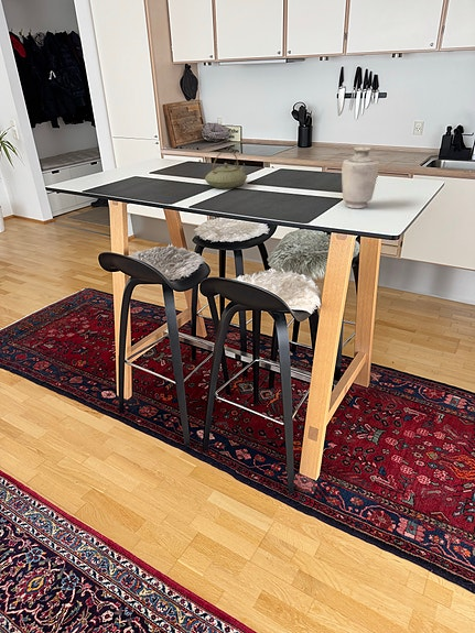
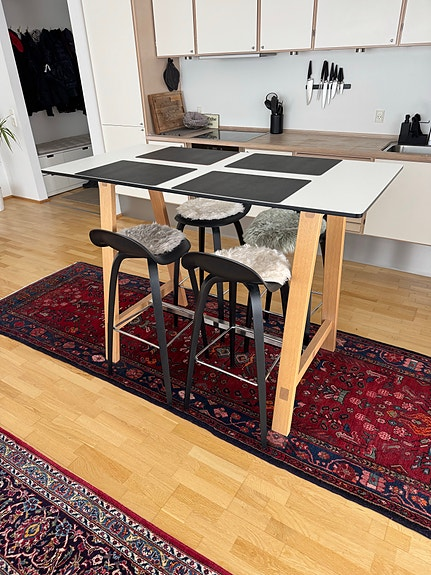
- teapot (227, 167)
- vase (359, 177)
